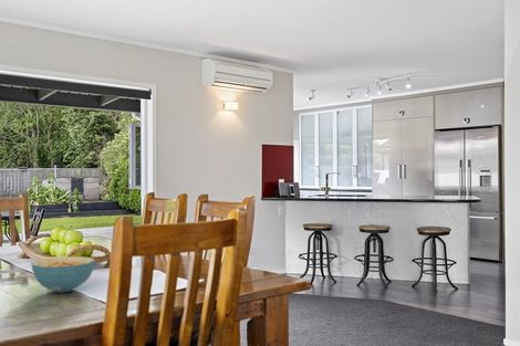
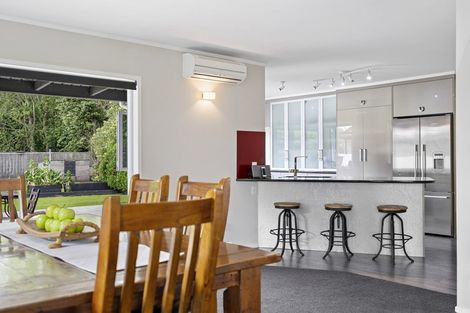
- cereal bowl (63, 275)
